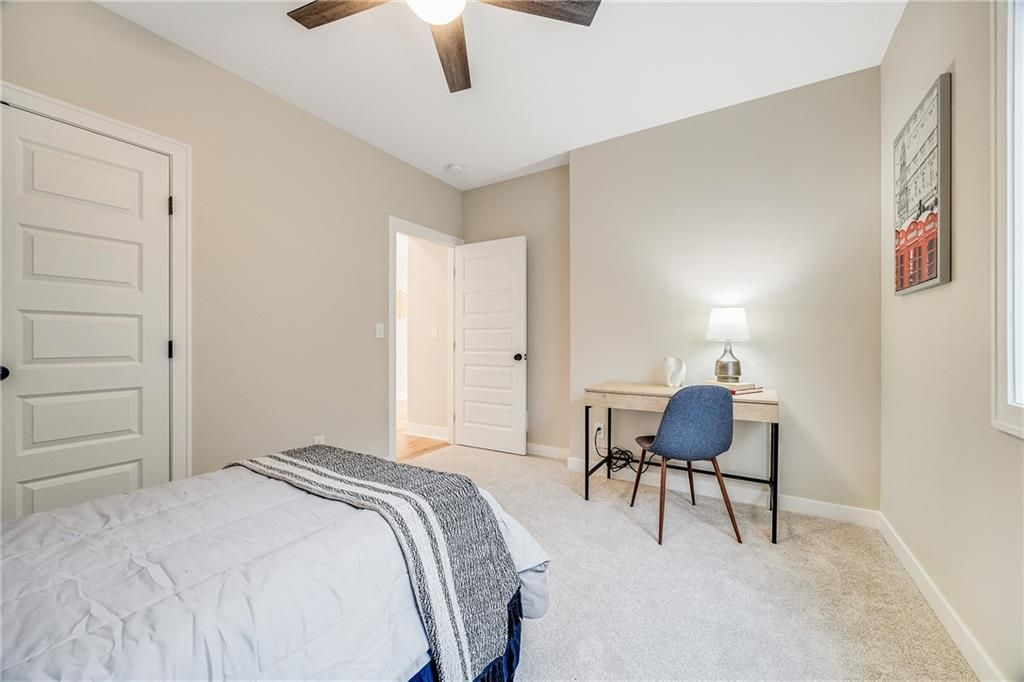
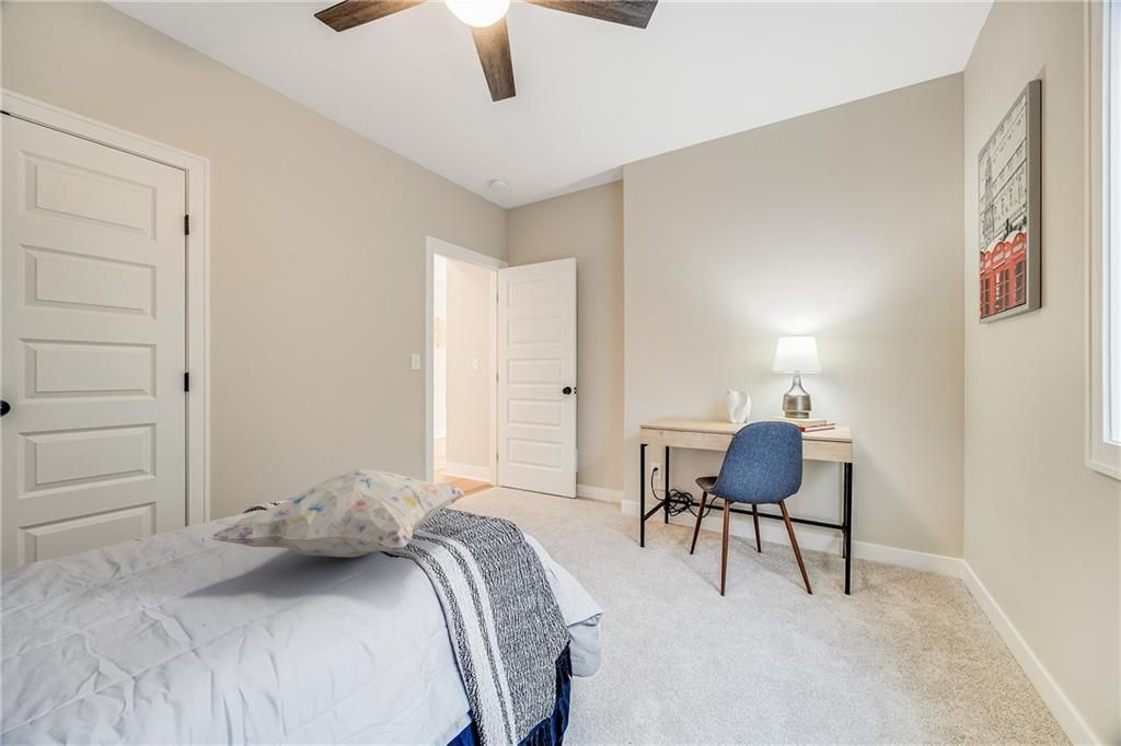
+ decorative pillow (361, 510)
